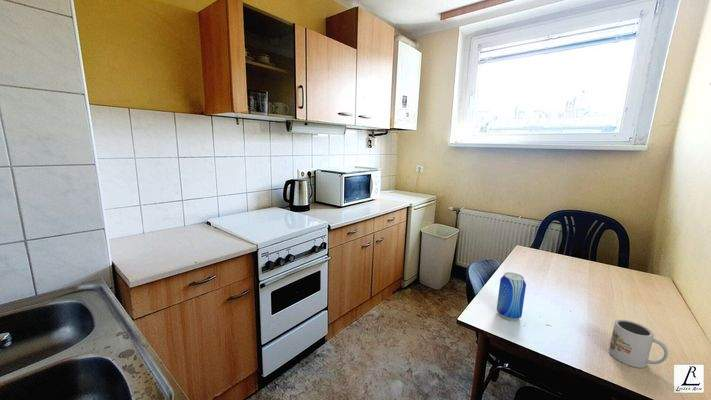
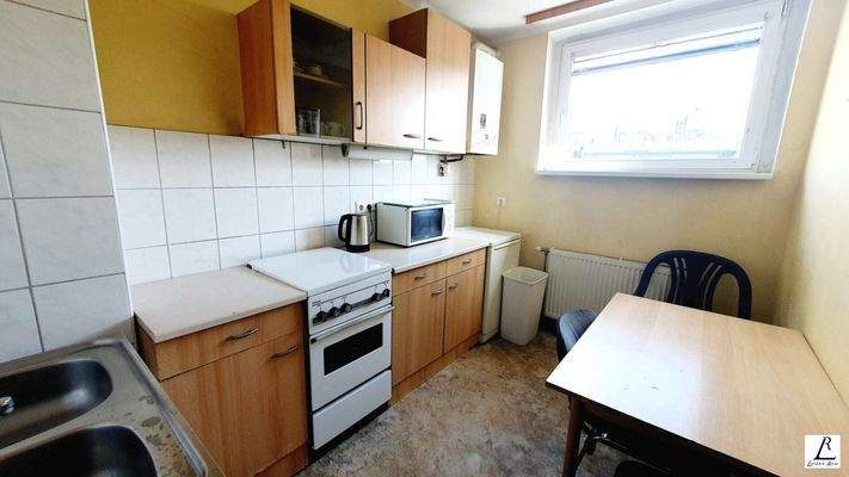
- beer can (511, 295)
- mug (638, 345)
